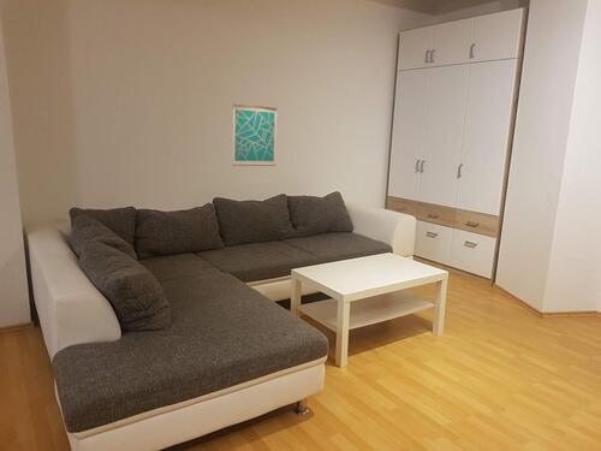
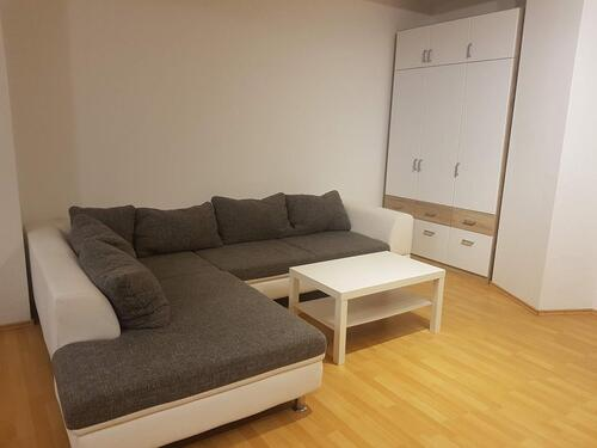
- wall art (255, 136)
